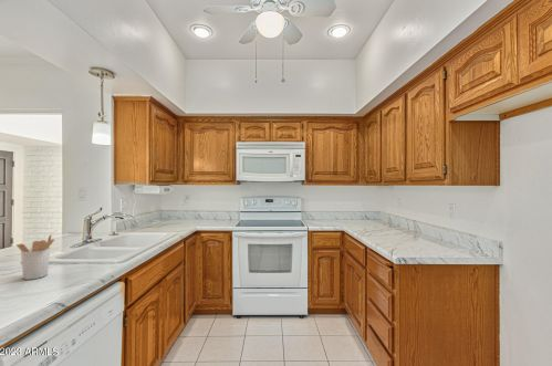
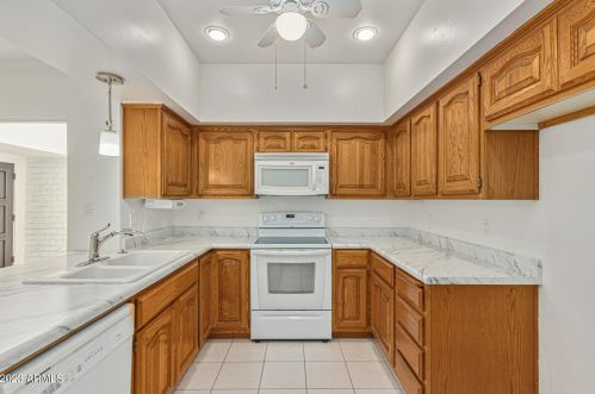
- utensil holder (38, 257)
